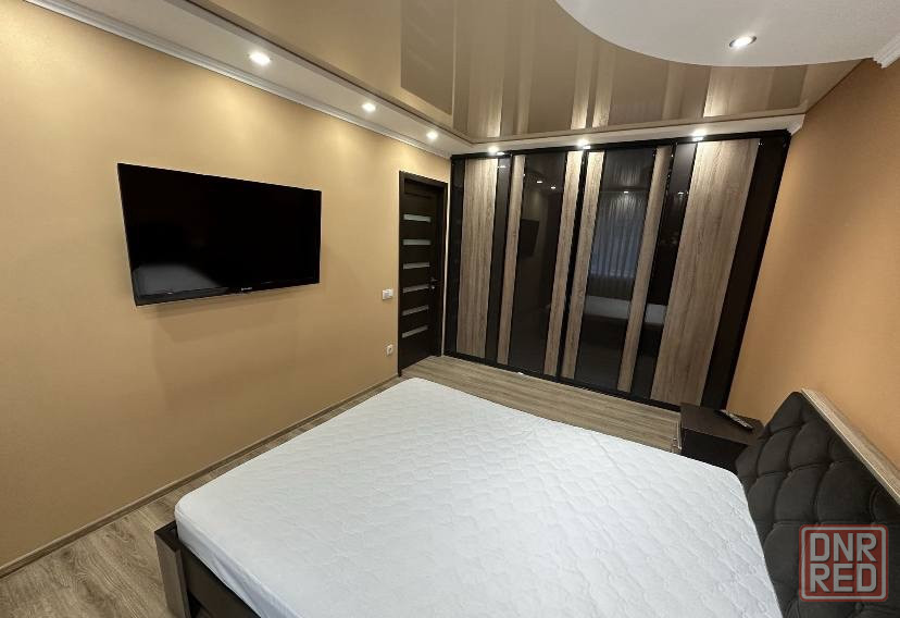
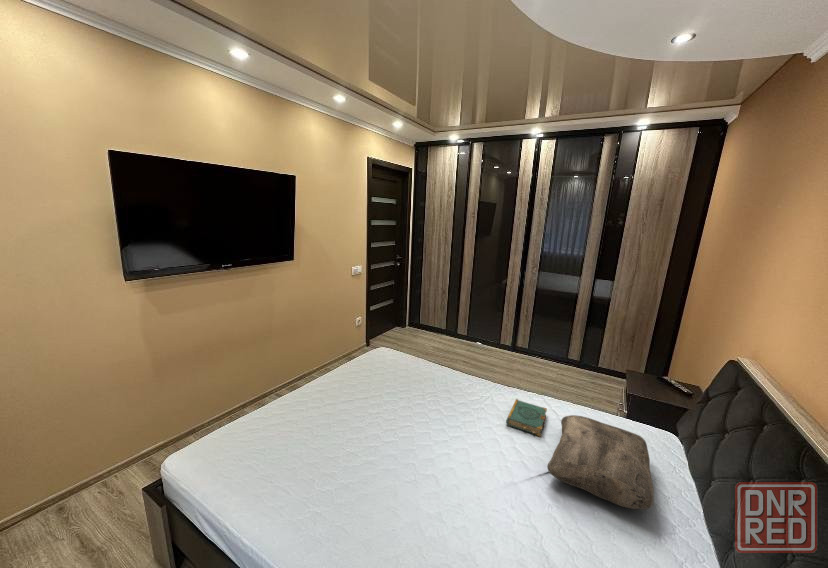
+ cushion (600, 454)
+ book (526, 416)
